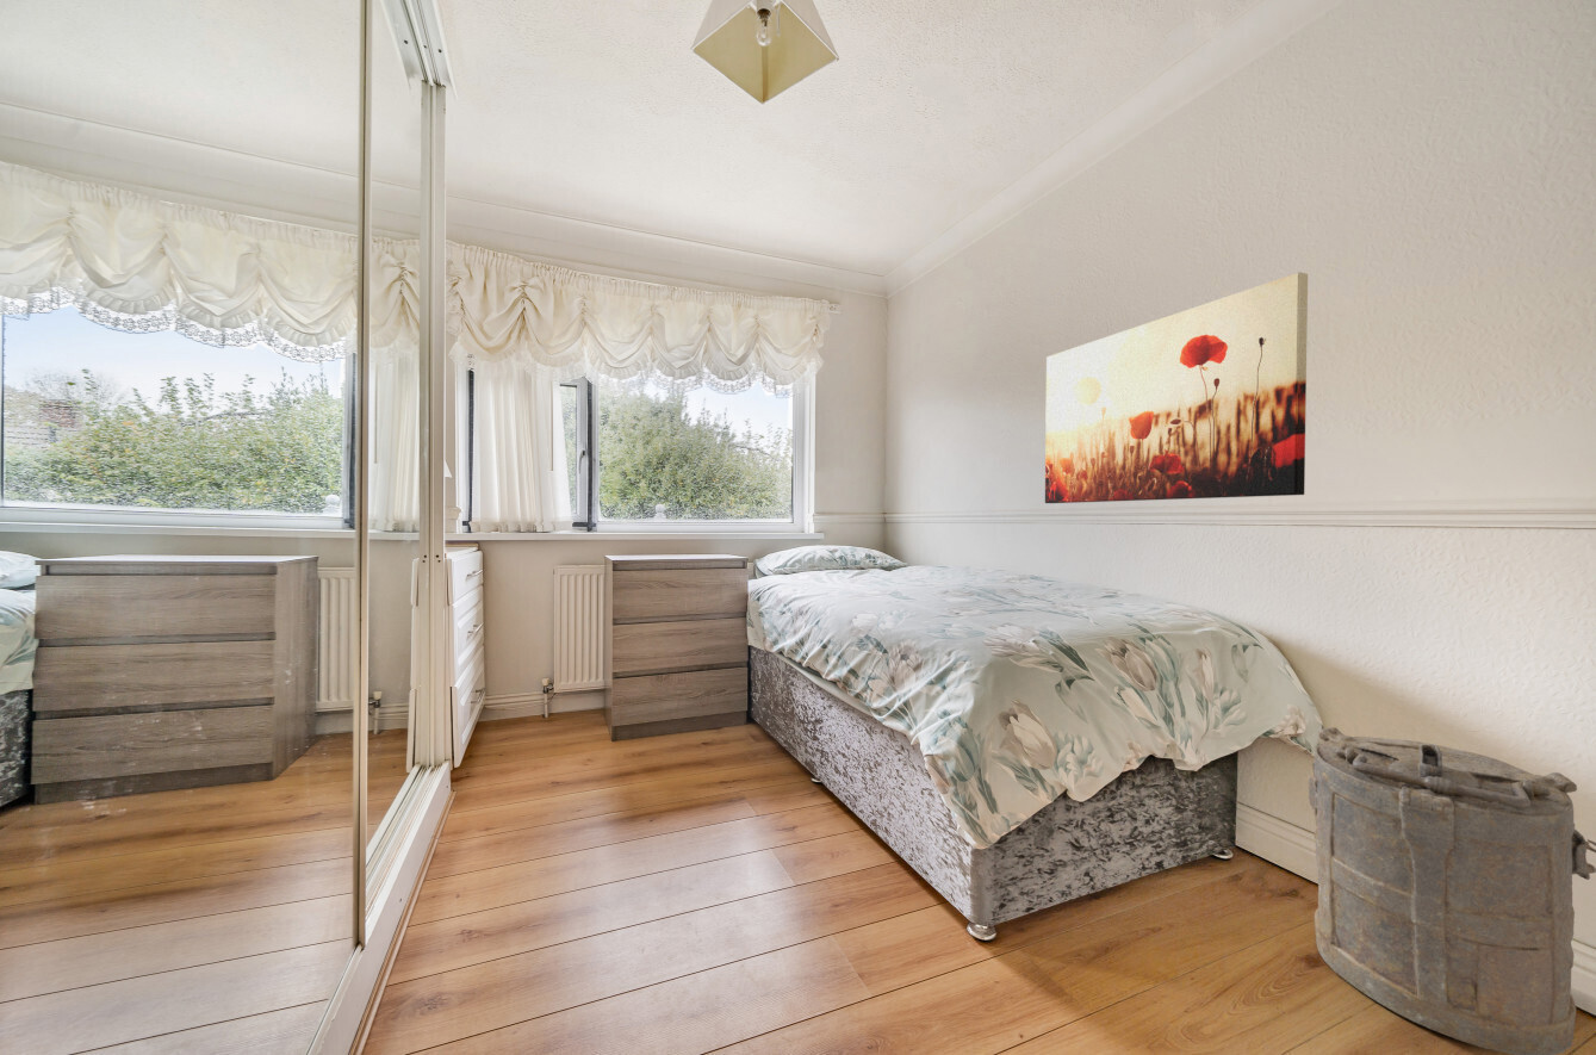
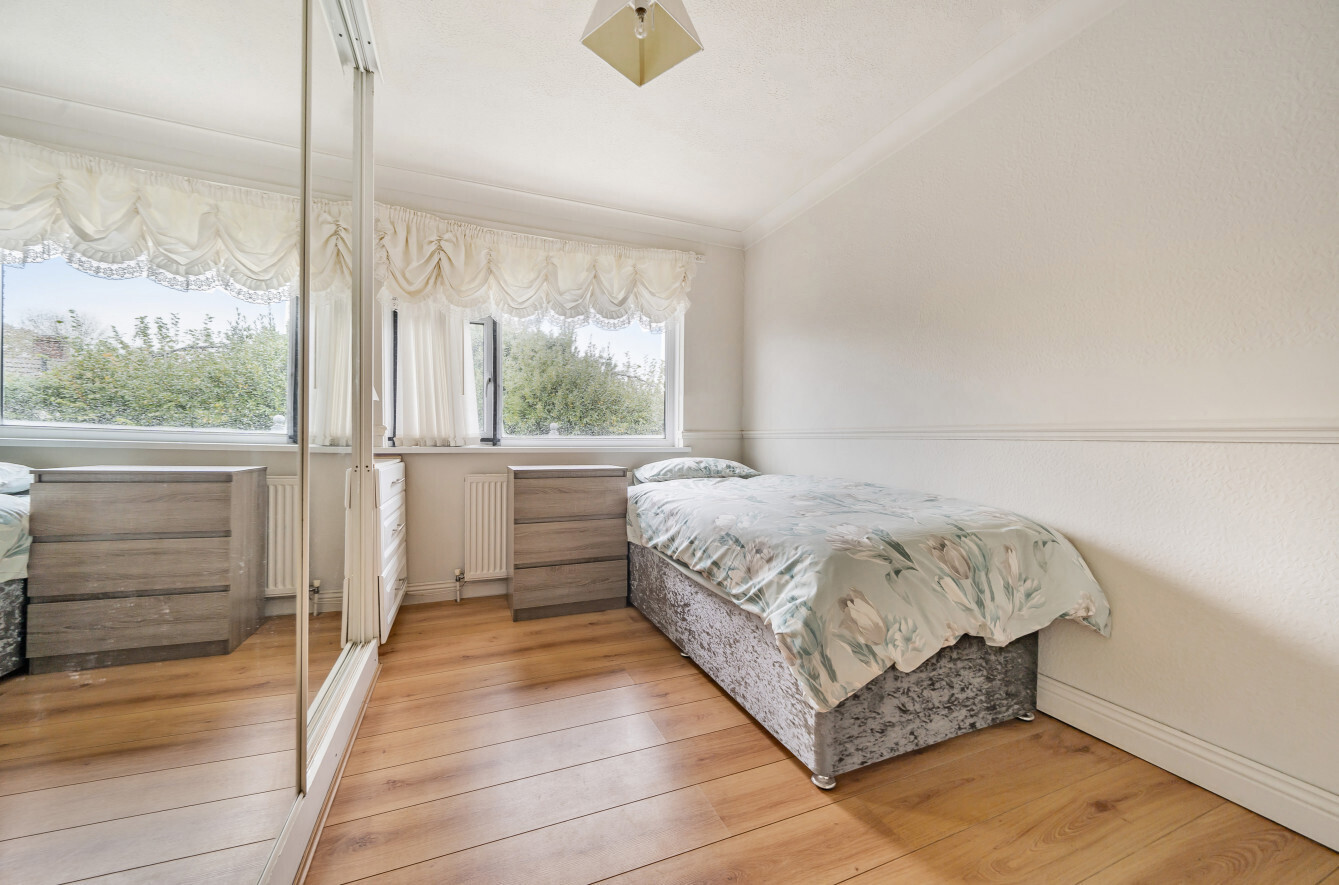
- wall art (1149, 411)
- laundry hamper (1422, 858)
